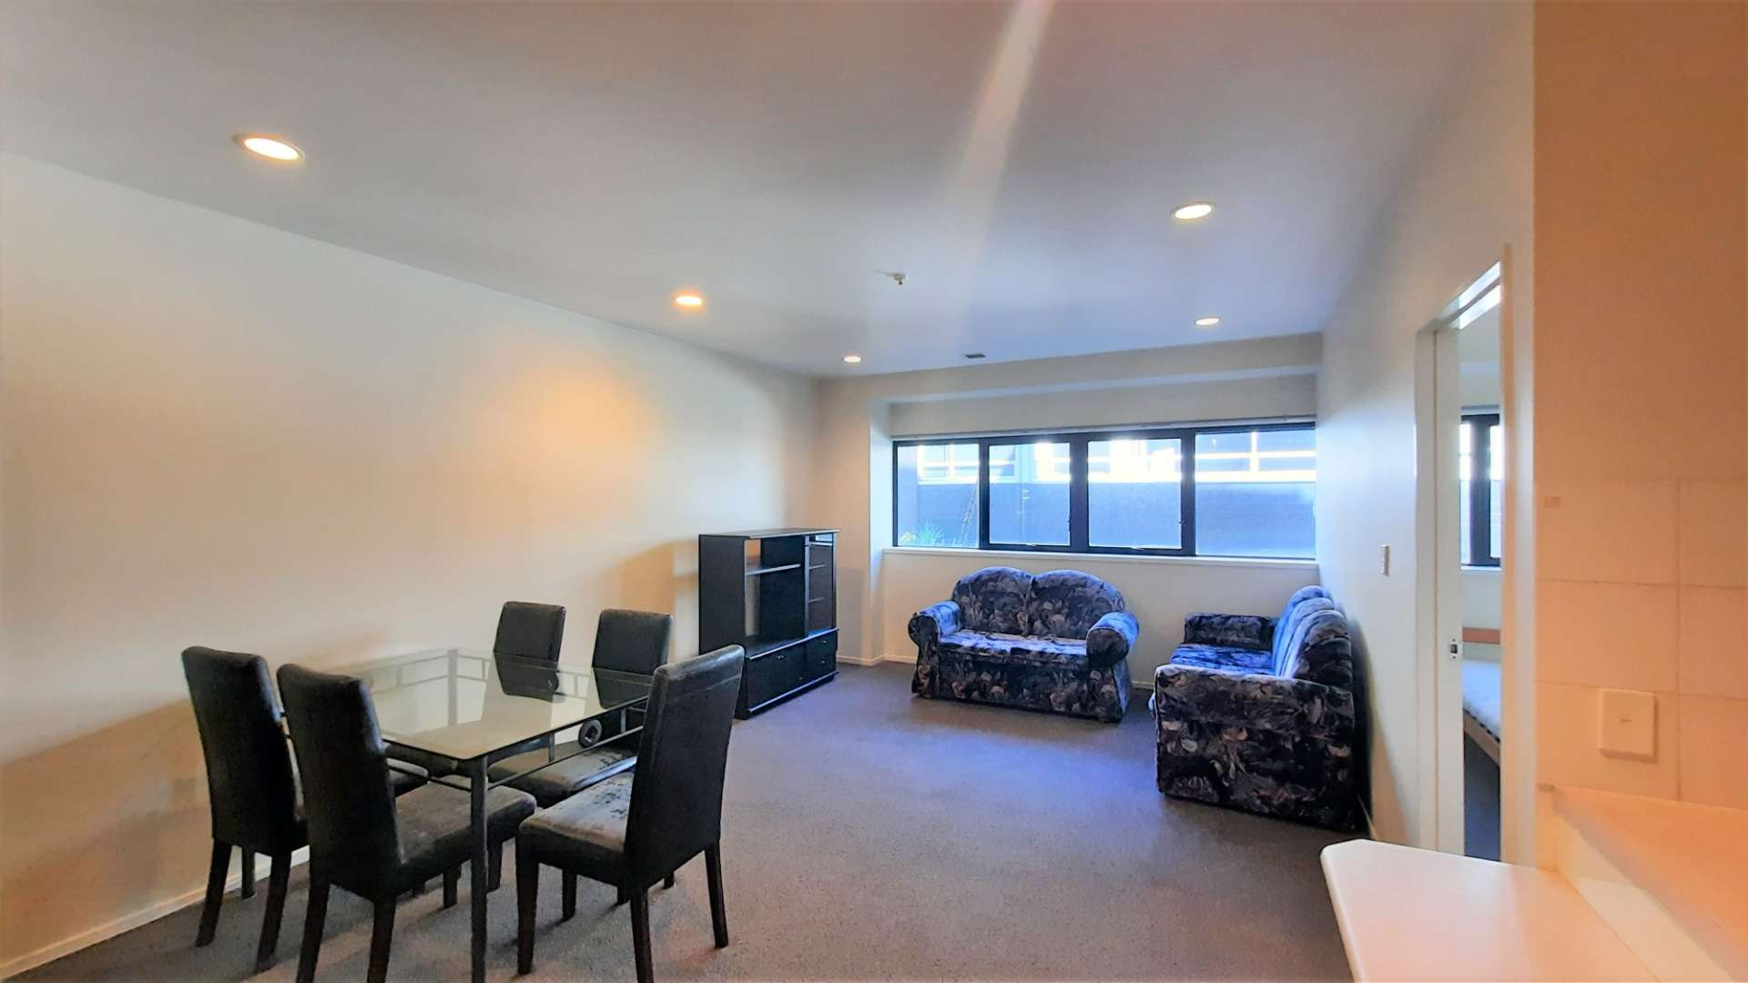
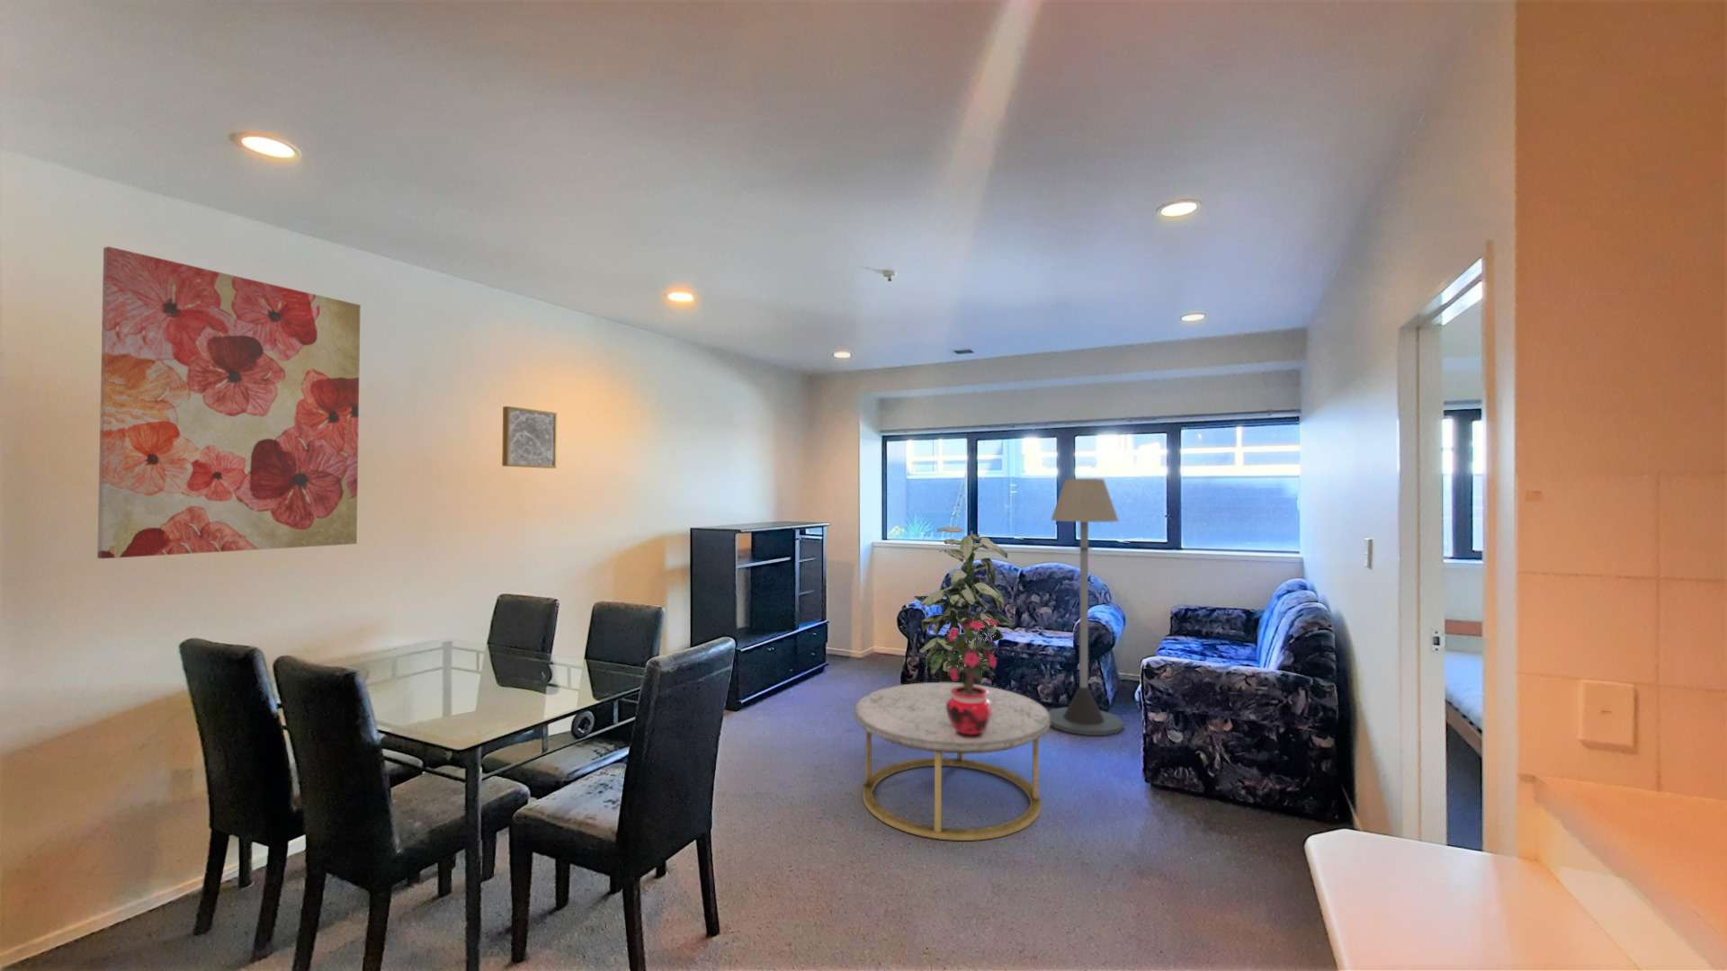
+ wall art (247, 415)
+ wall art (530, 437)
+ potted flower (966, 672)
+ coffee table (950, 753)
+ indoor plant (960, 620)
+ floor lamp (1084, 601)
